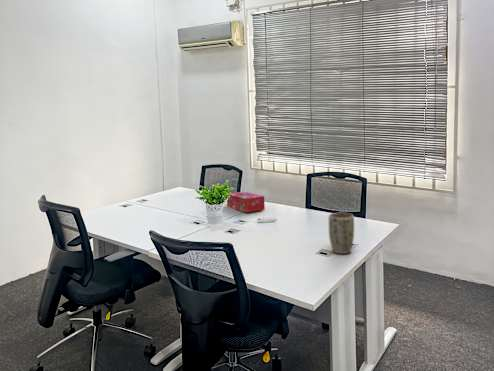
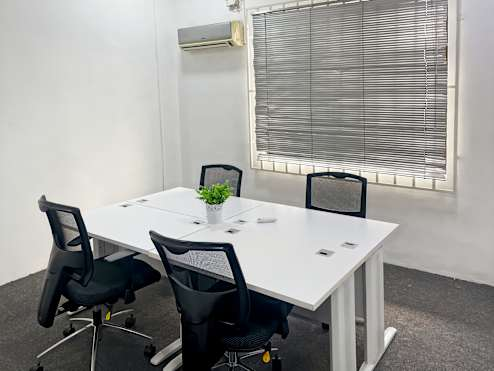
- tissue box (245, 201)
- plant pot (341, 233)
